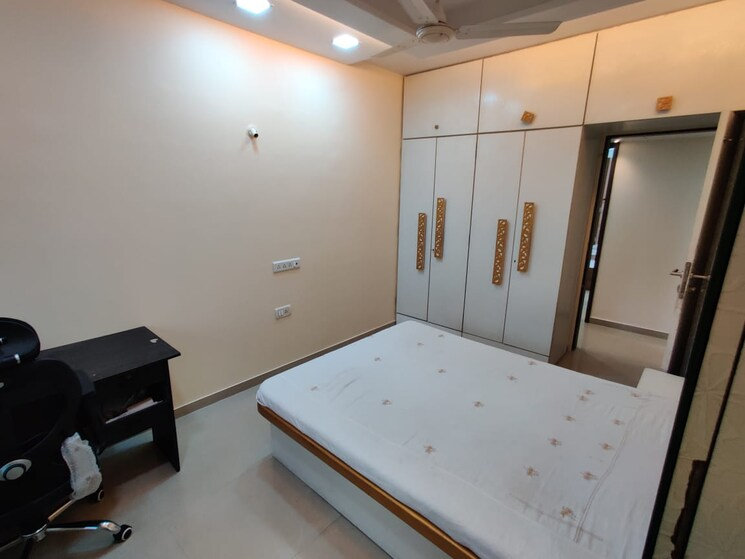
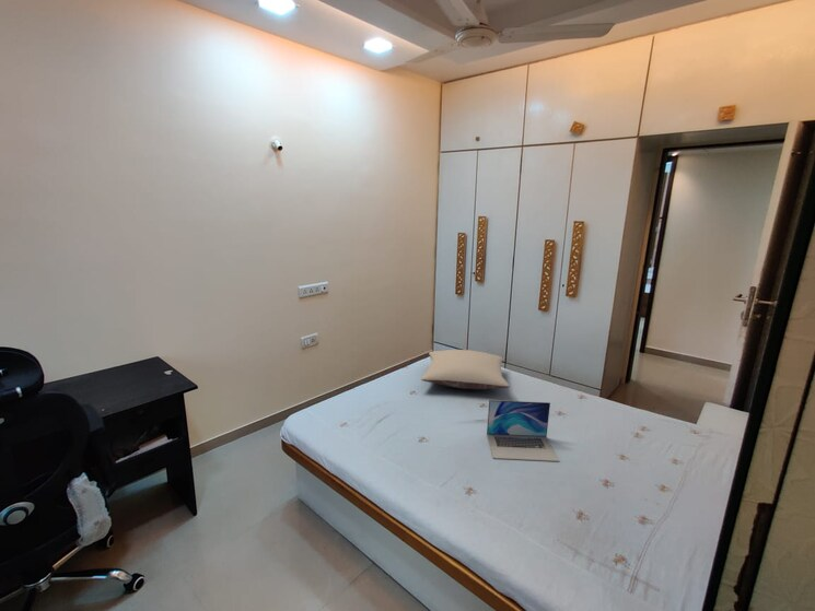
+ laptop (522, 428)
+ pillow (465, 367)
